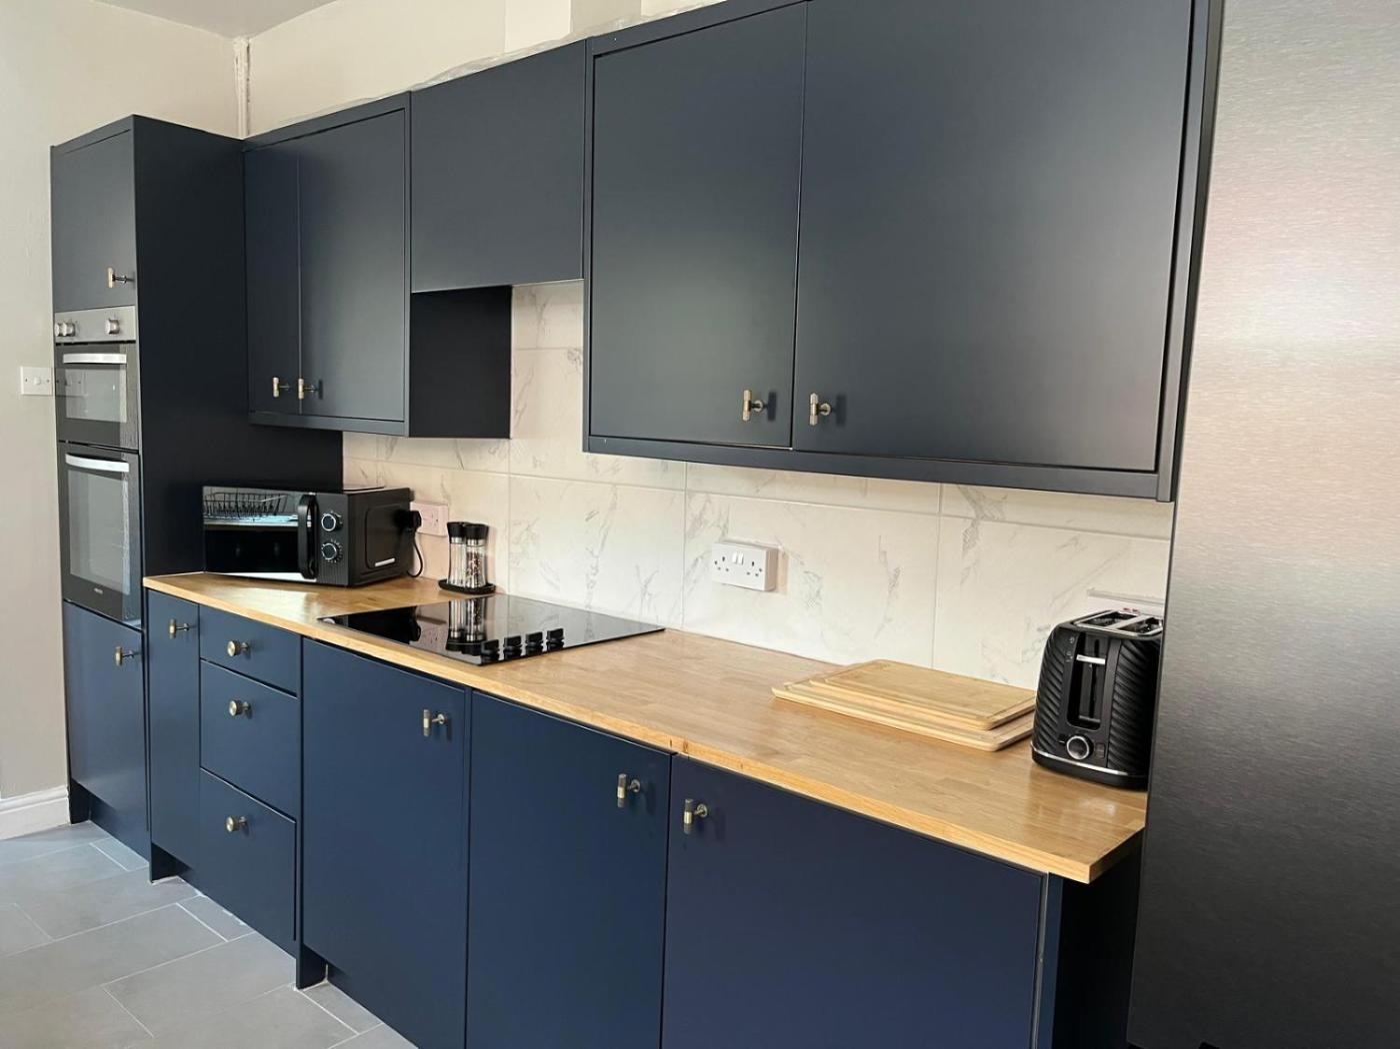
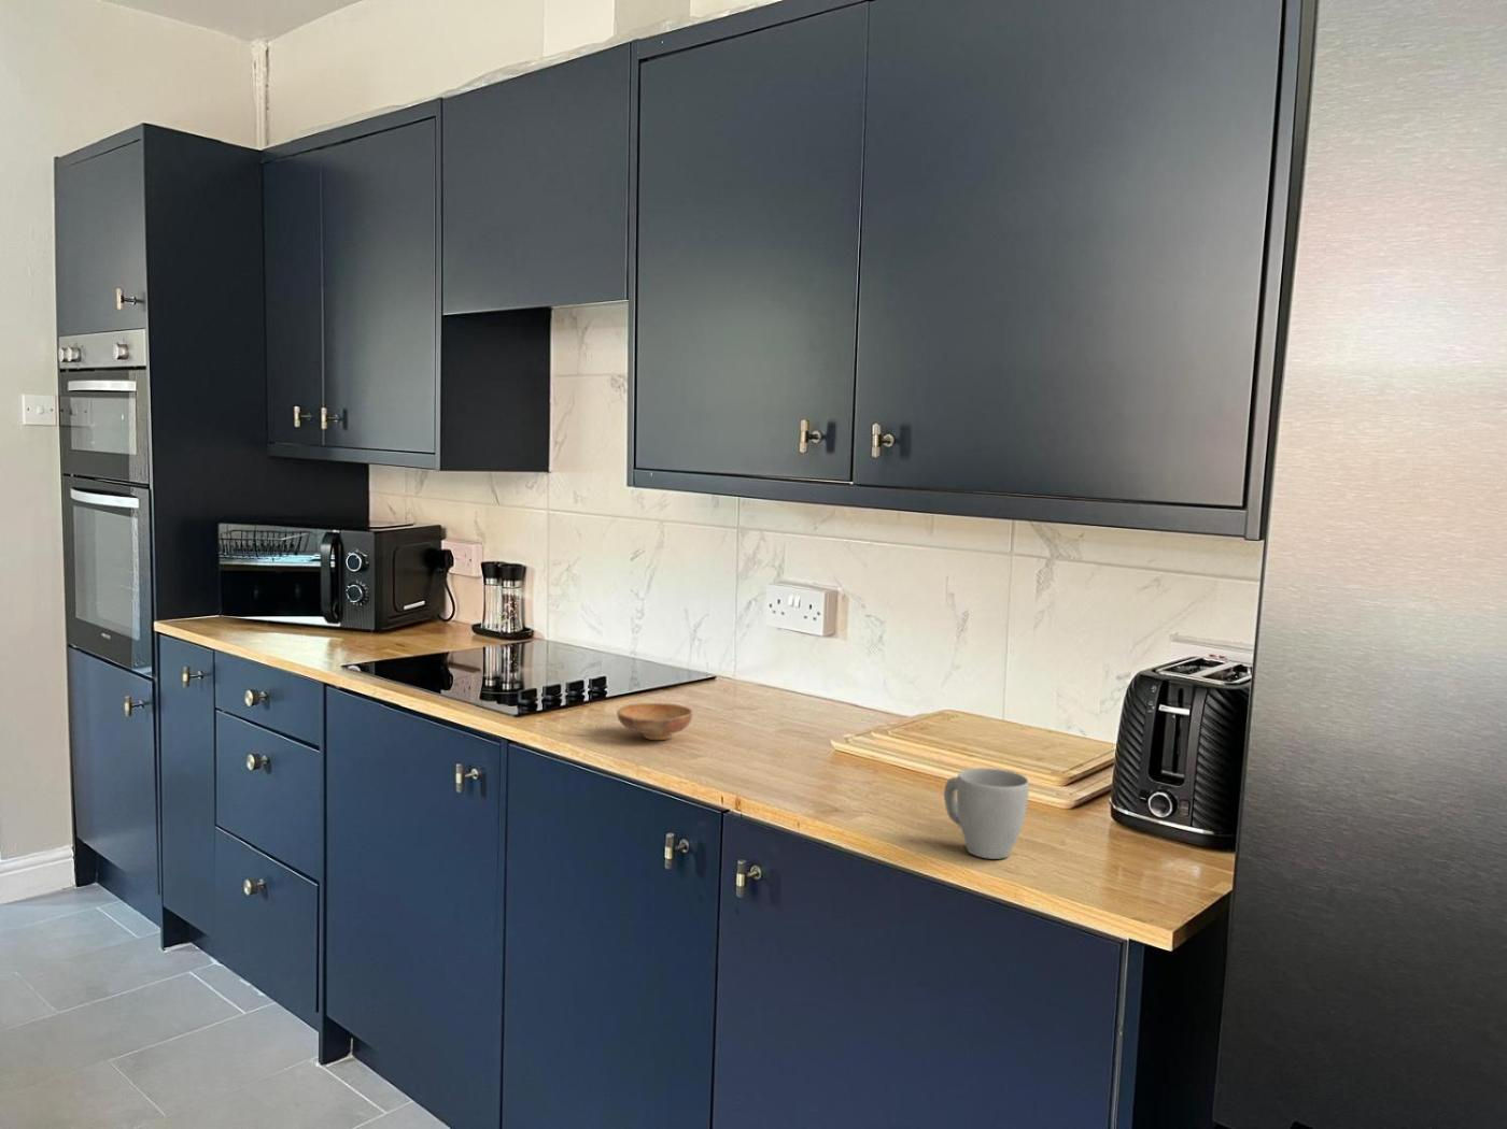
+ mug (980, 811)
+ bowl (654, 722)
